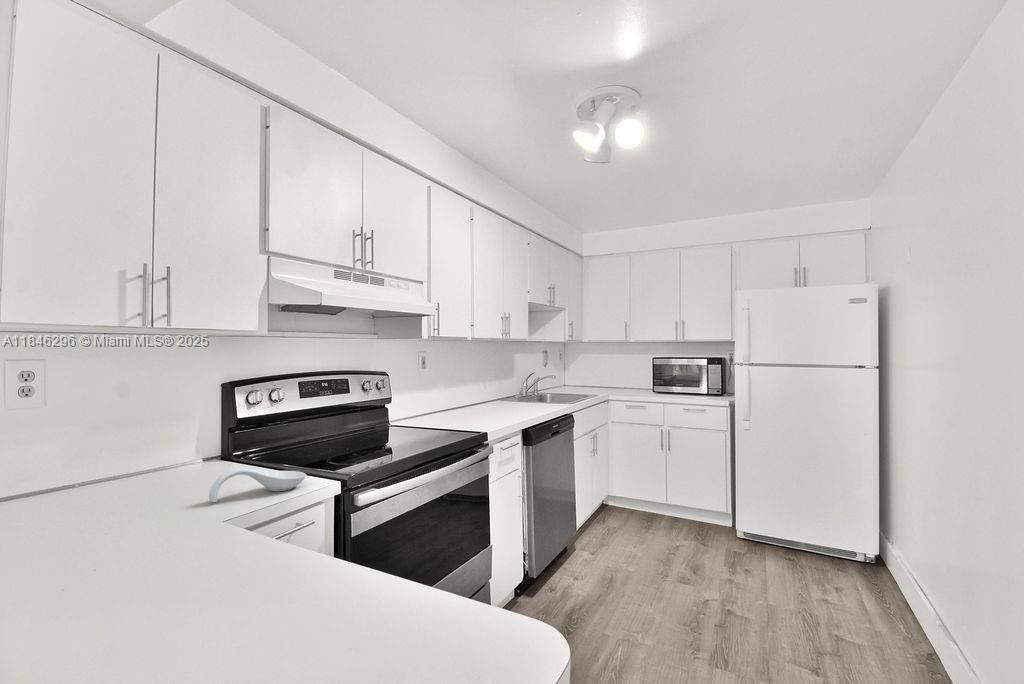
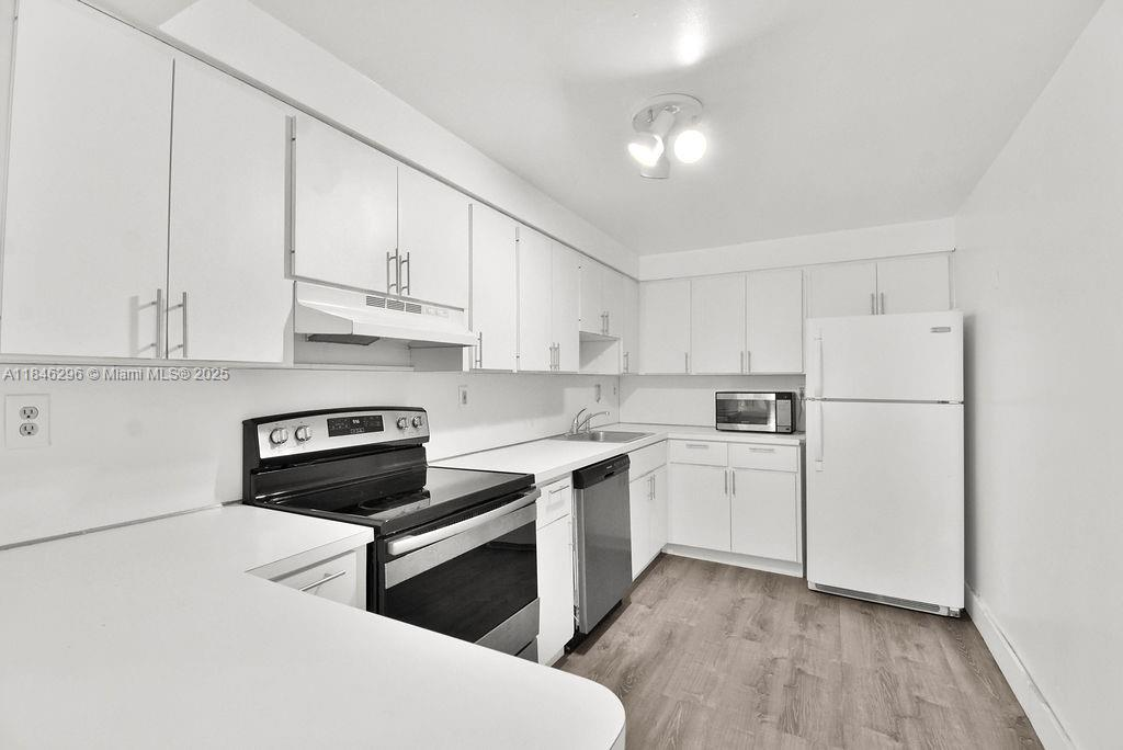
- spoon rest (260, 479)
